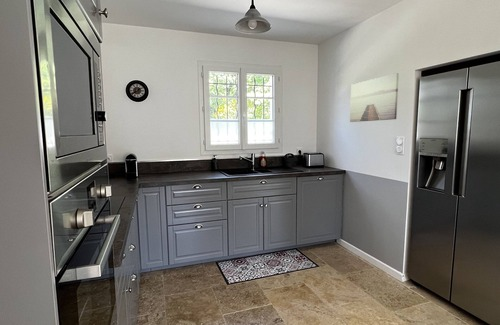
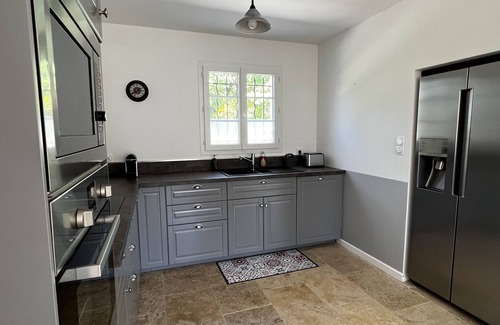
- wall art (371, 100)
